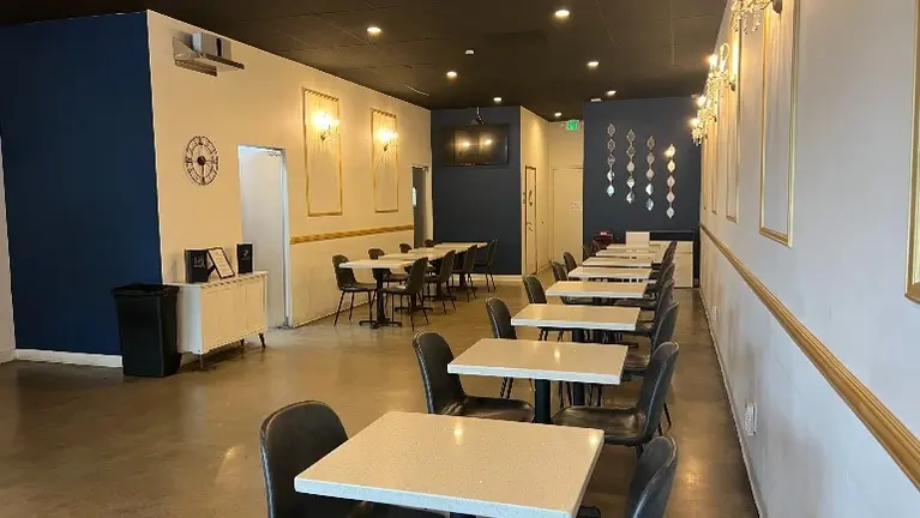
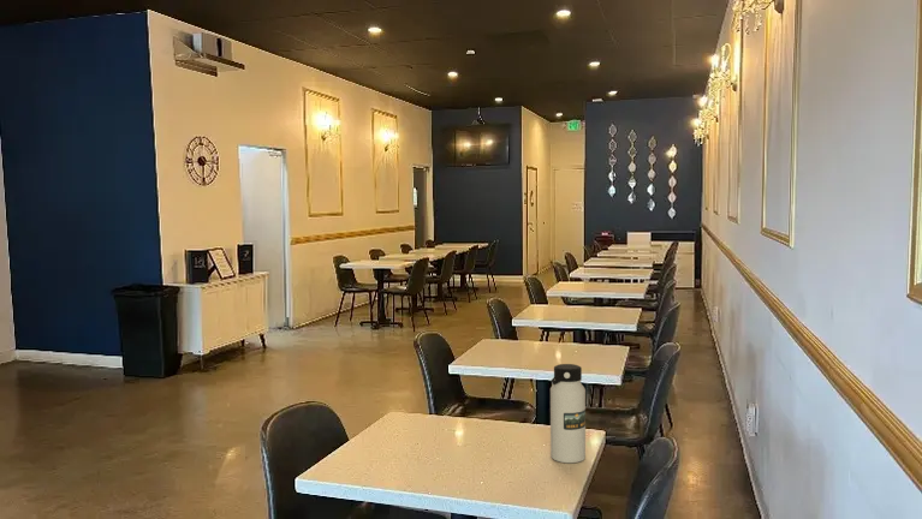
+ water bottle (567, 411)
